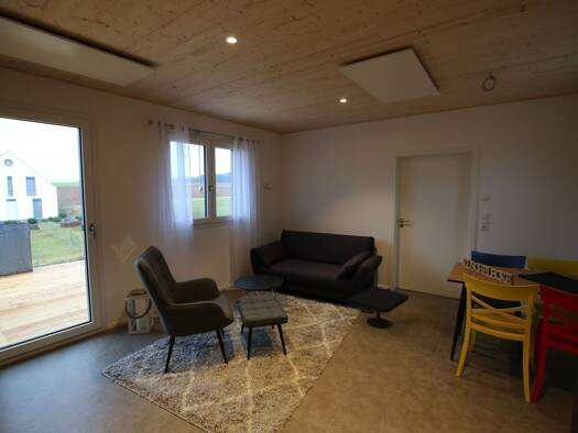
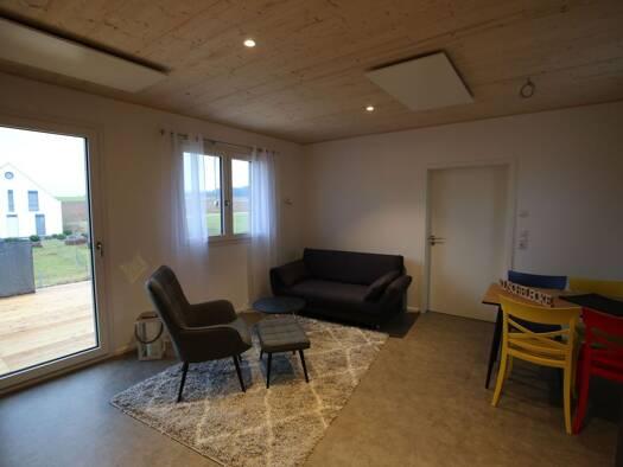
- side table (378, 310)
